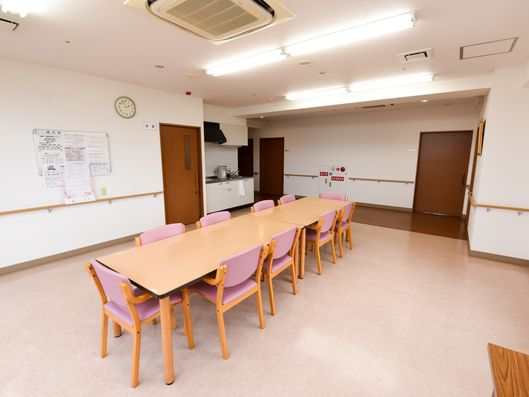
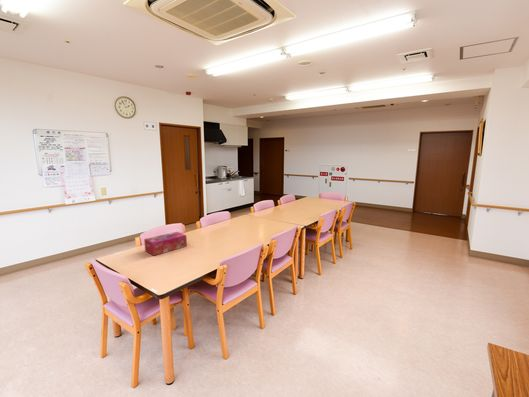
+ tissue box (166, 242)
